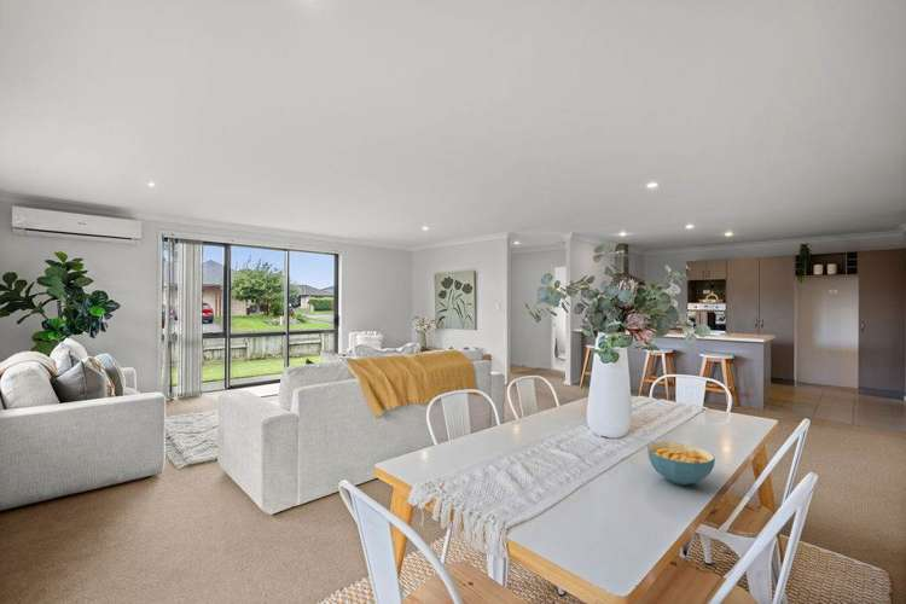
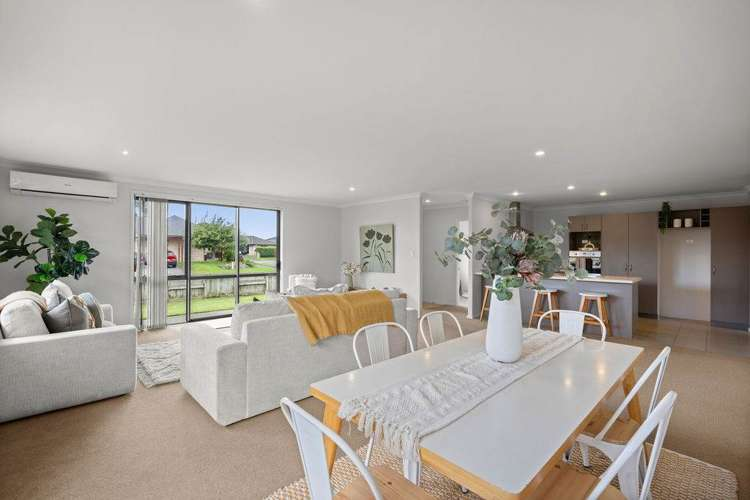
- cereal bowl (679, 466)
